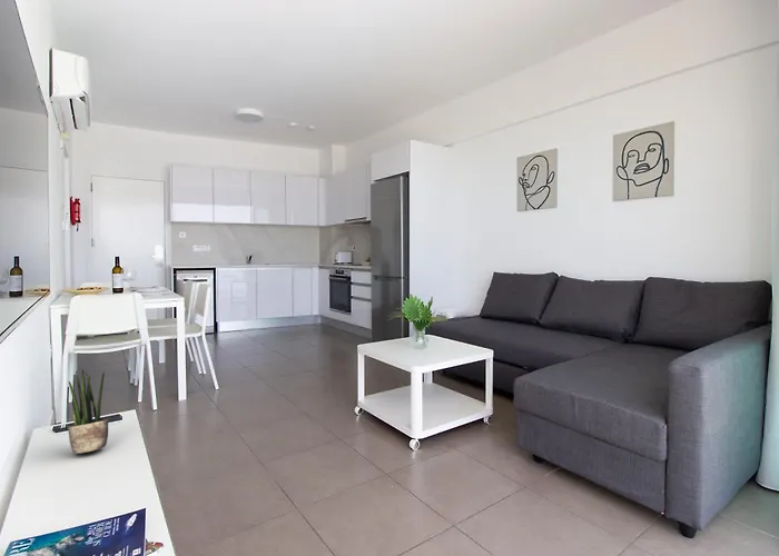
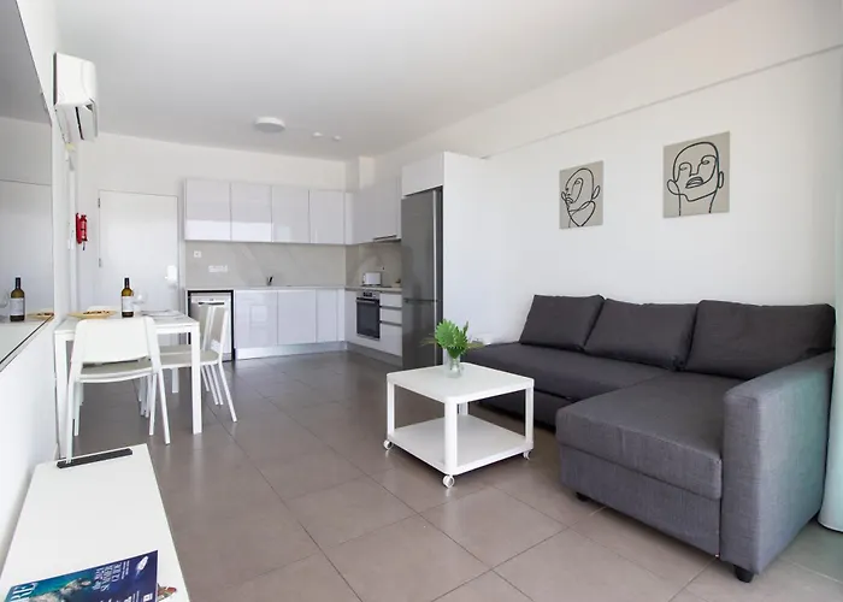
- potted plant (88, 408)
